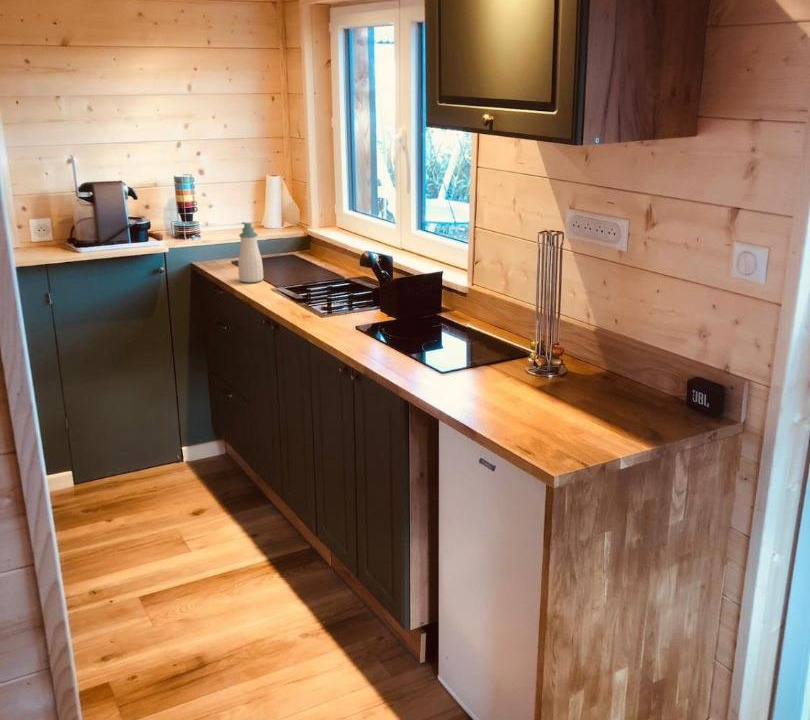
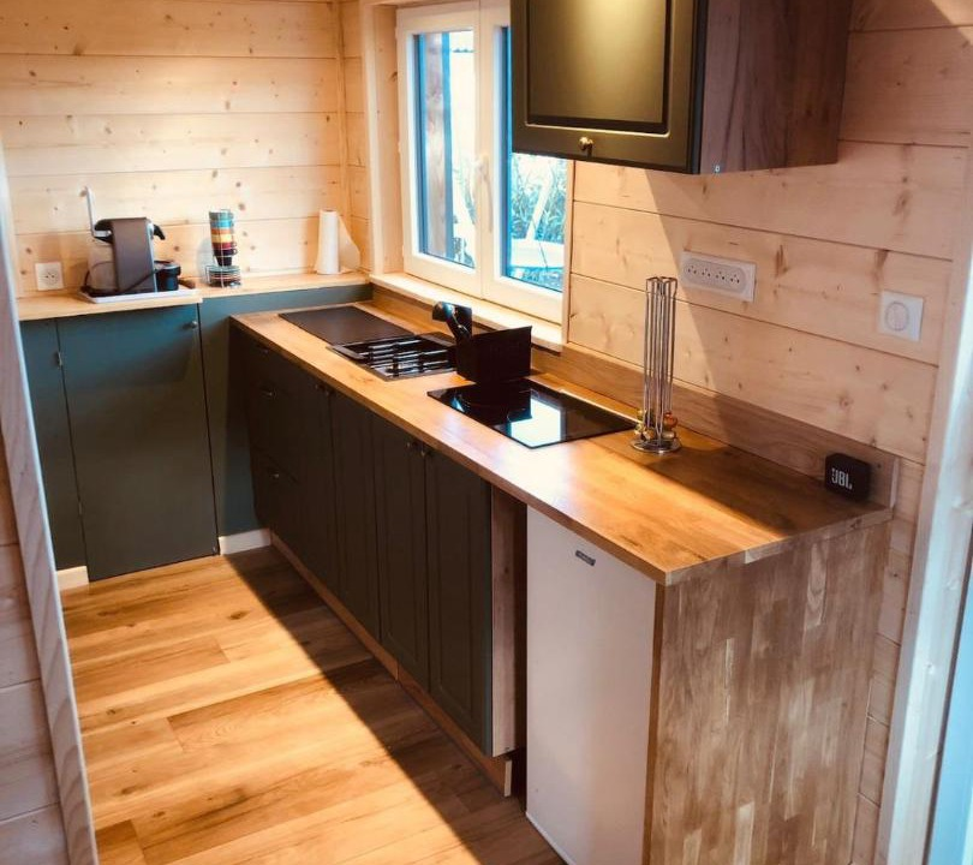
- soap bottle (249, 252)
